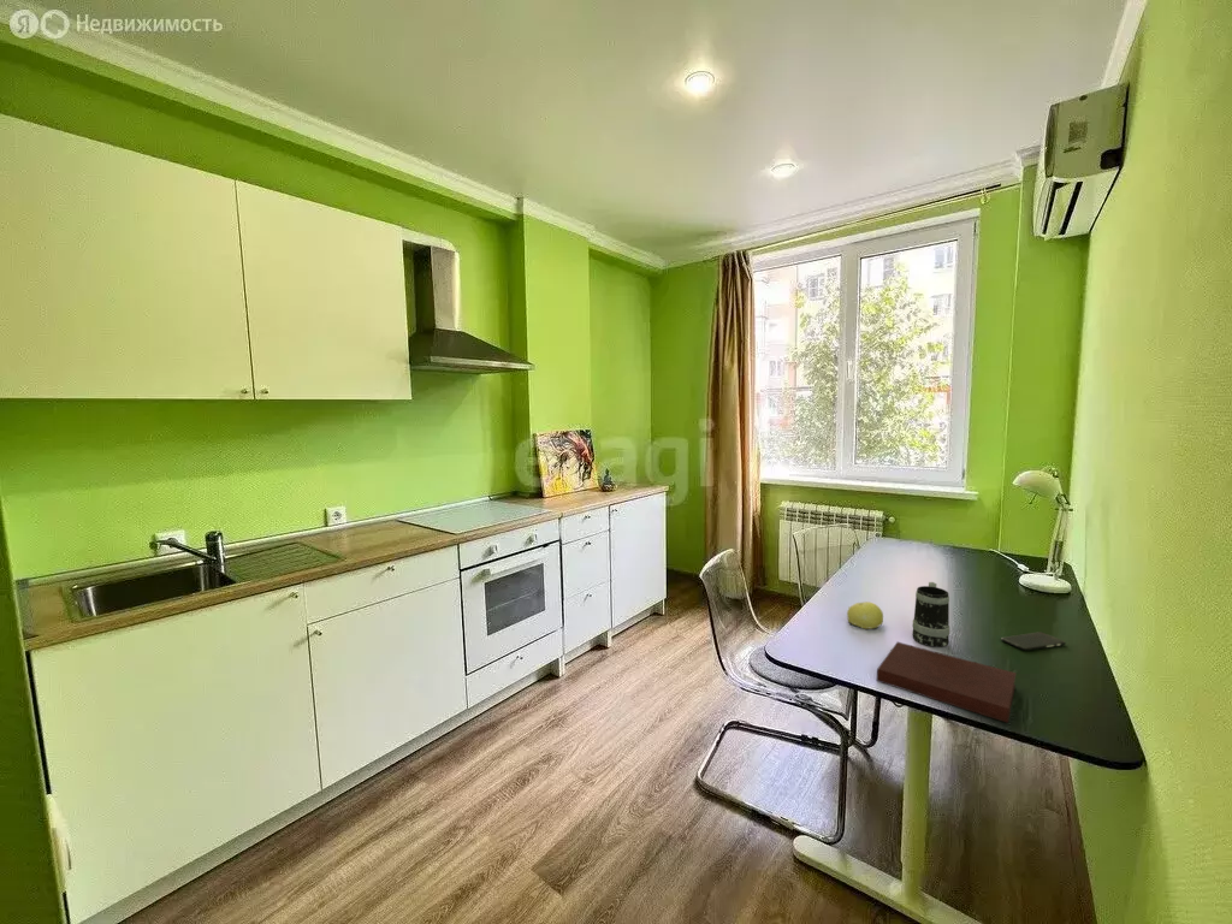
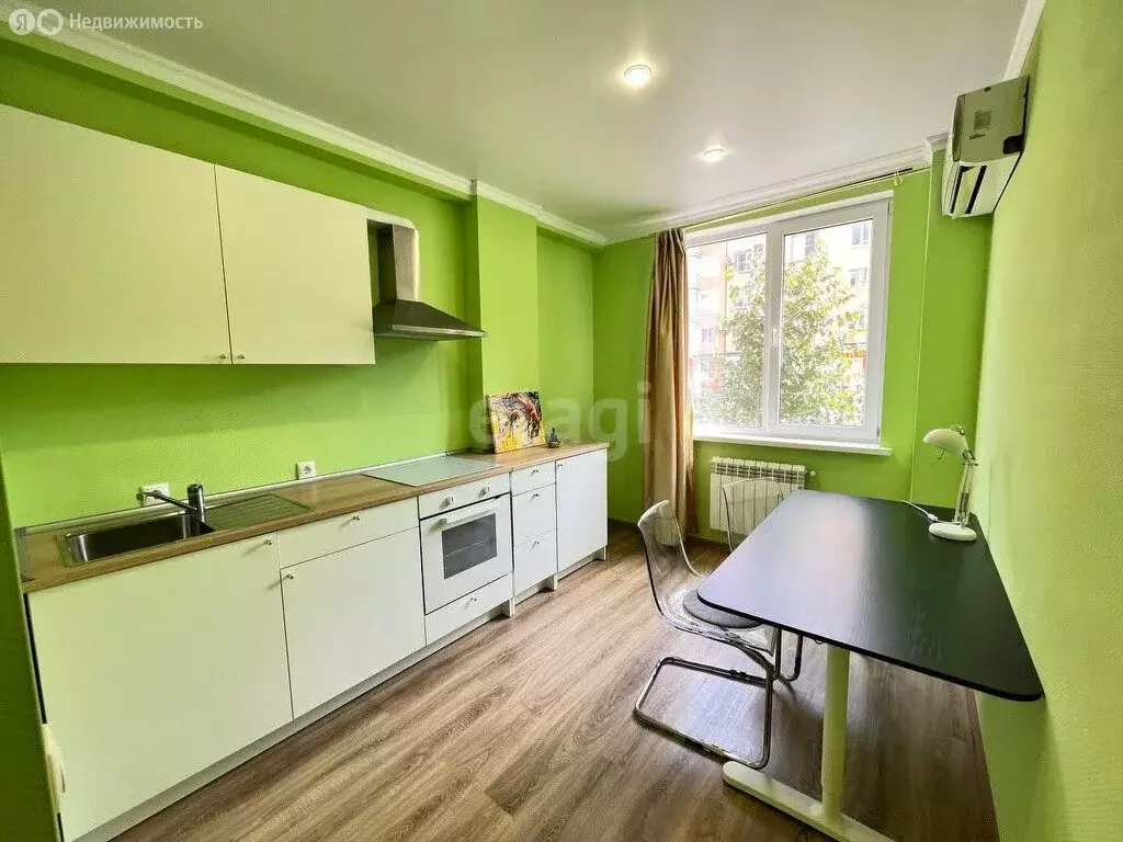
- mug (931, 612)
- smartphone (1032, 640)
- notebook (944, 676)
- fruit (864, 612)
